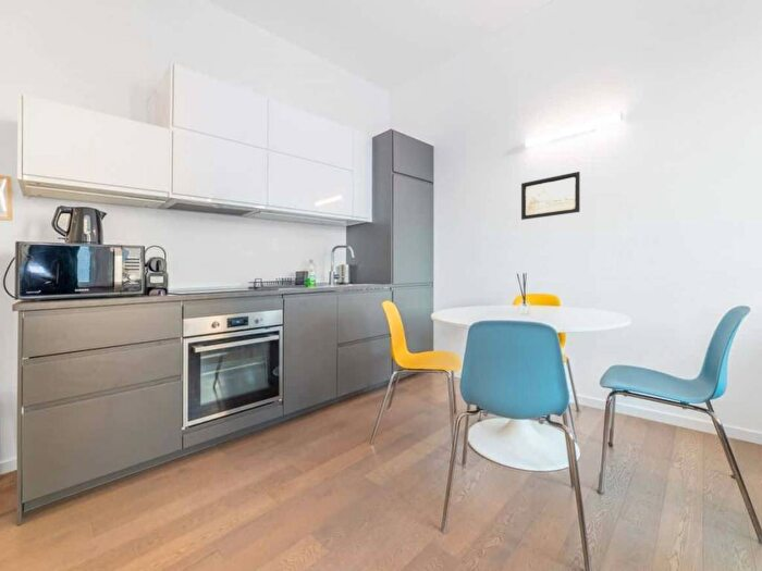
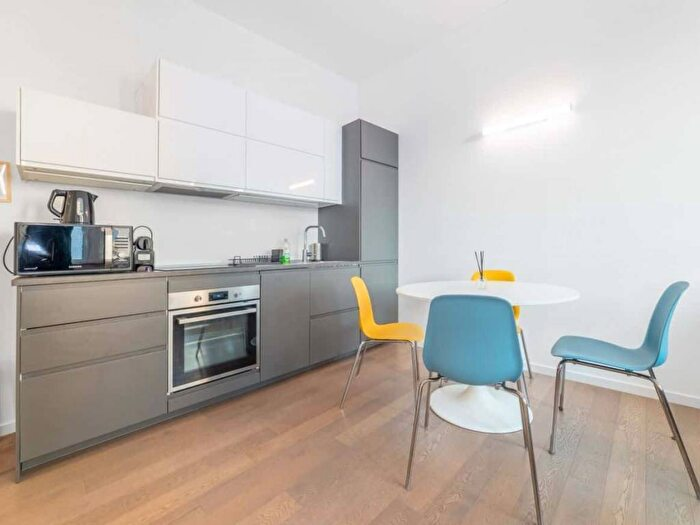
- wall art (549, 197)
